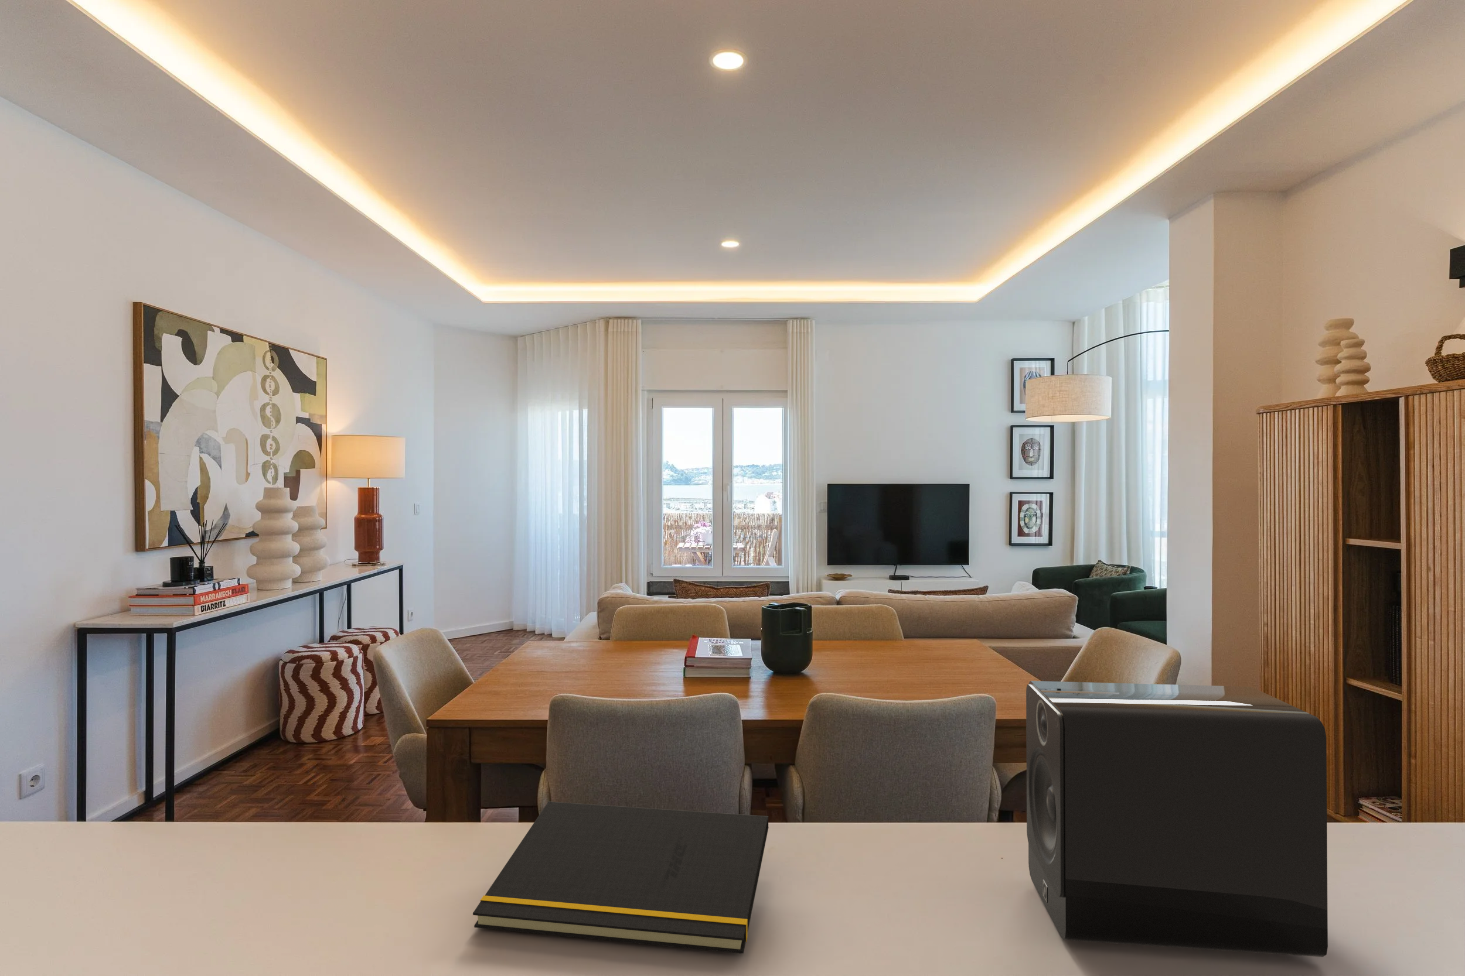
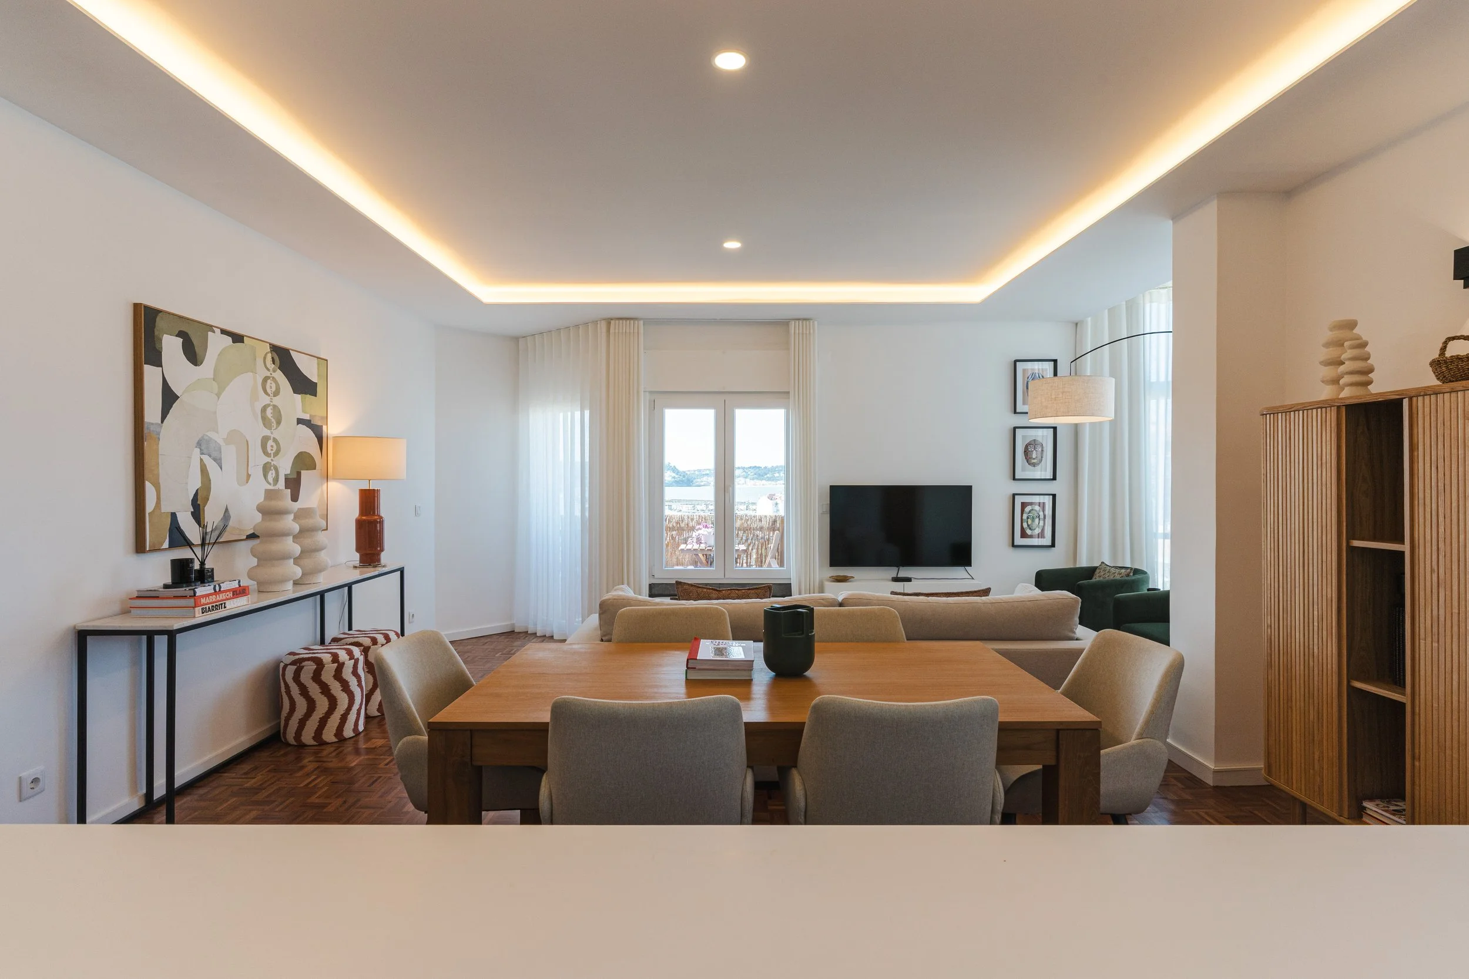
- notepad (633, 867)
- speaker (1161, 807)
